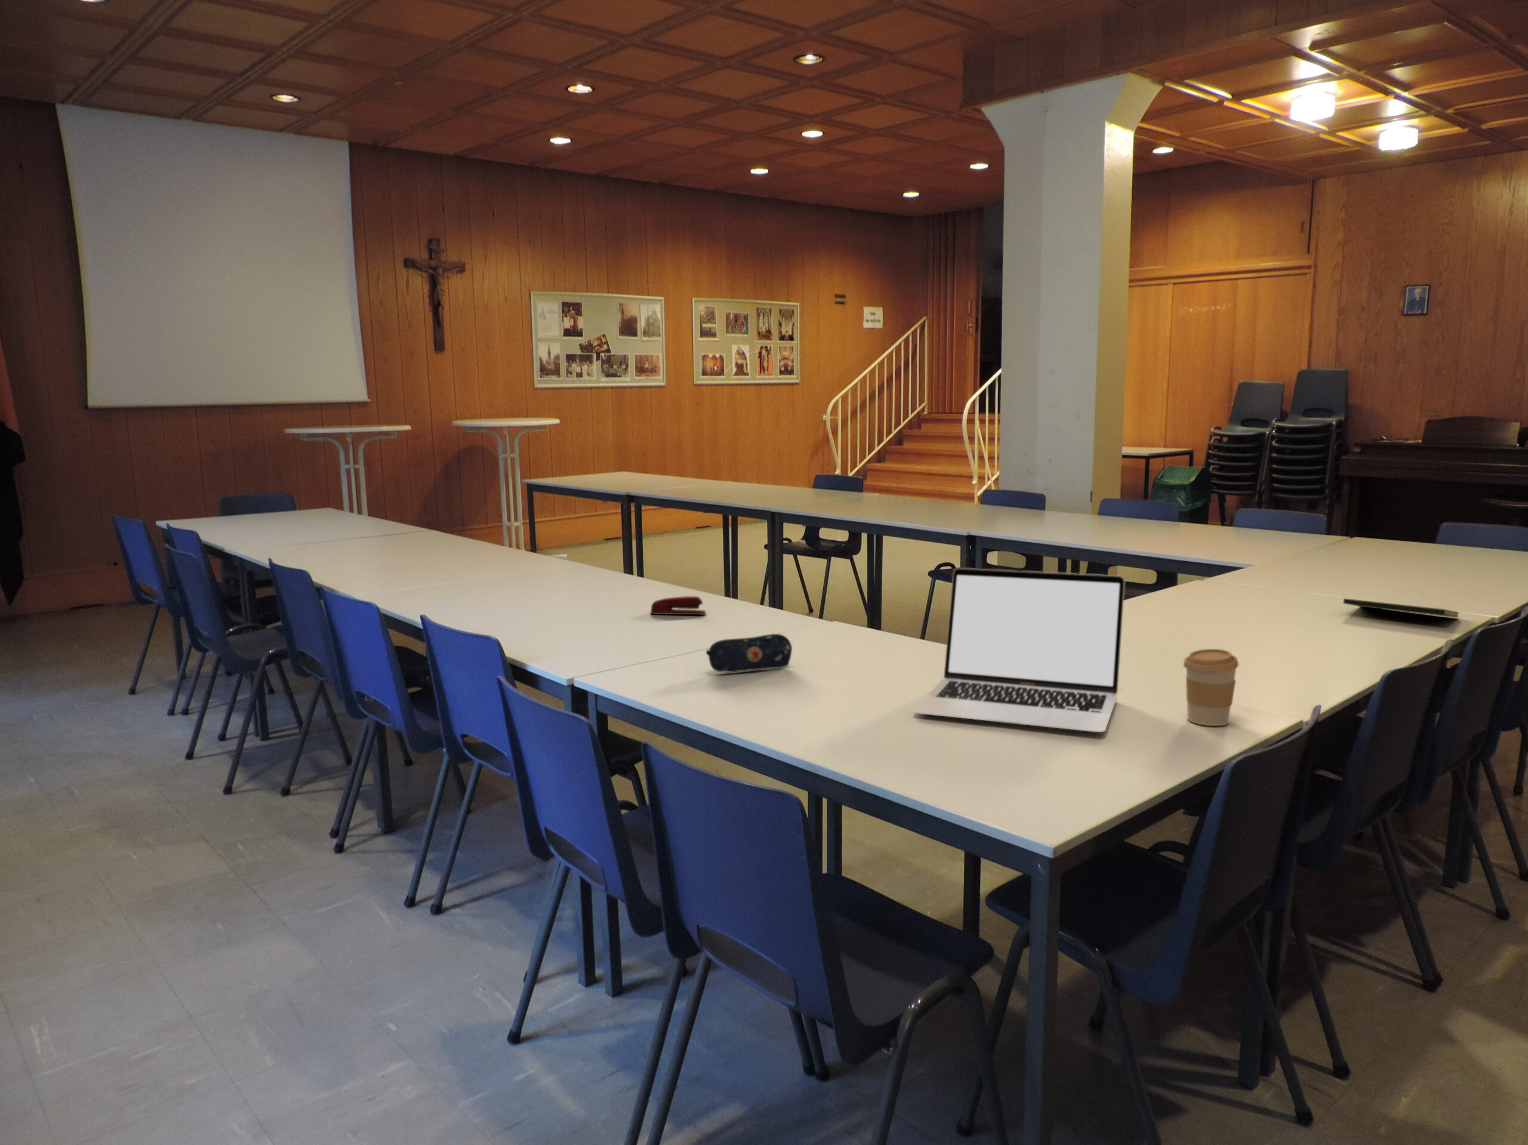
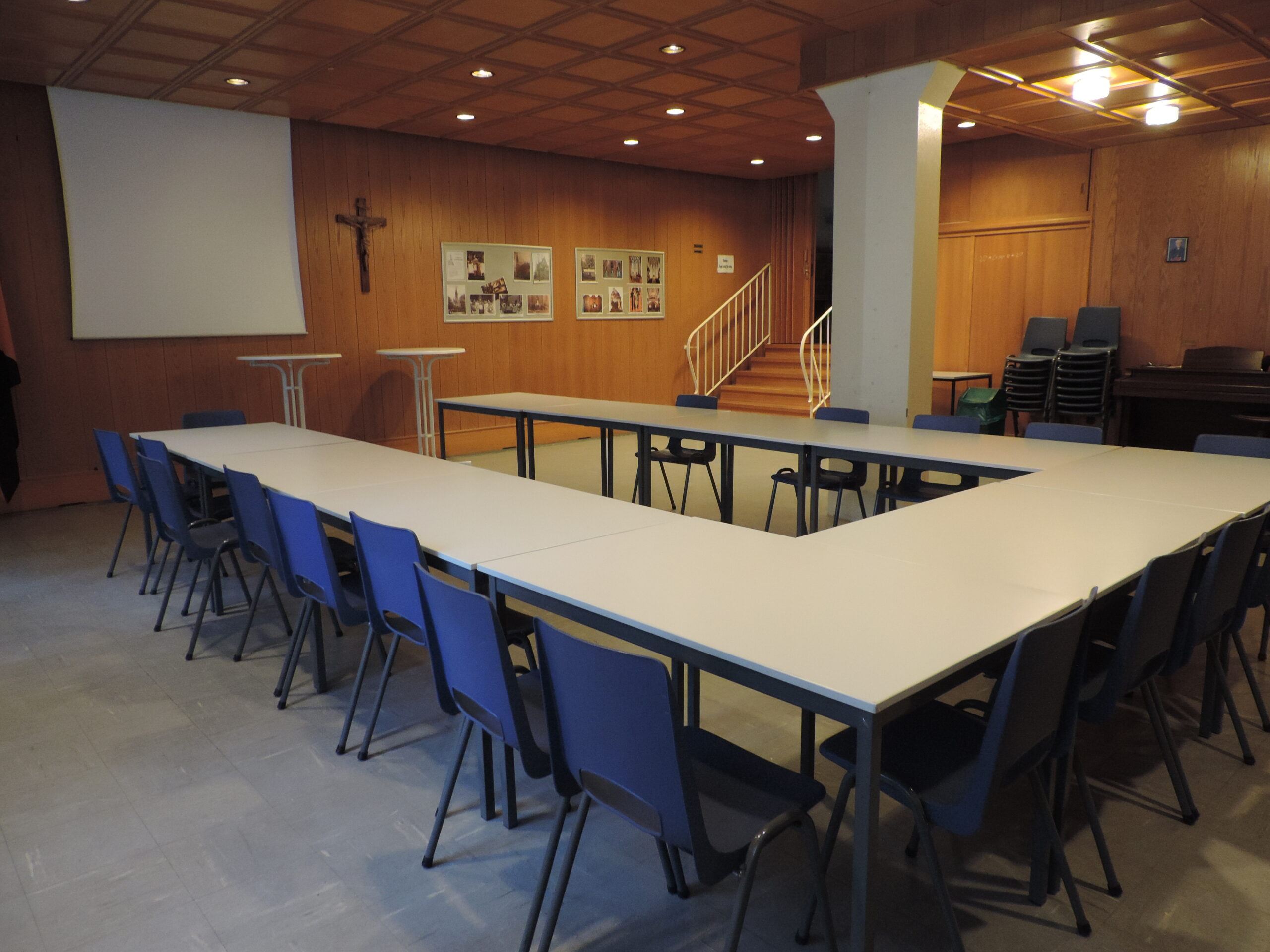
- pencil case (751, 653)
- coffee cup (1209, 686)
- laptop (1021, 643)
- notepad (1400, 607)
- stapler (677, 605)
